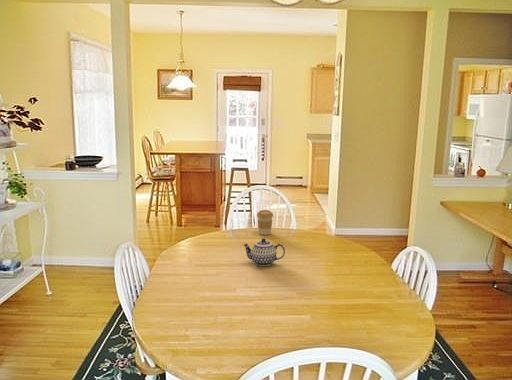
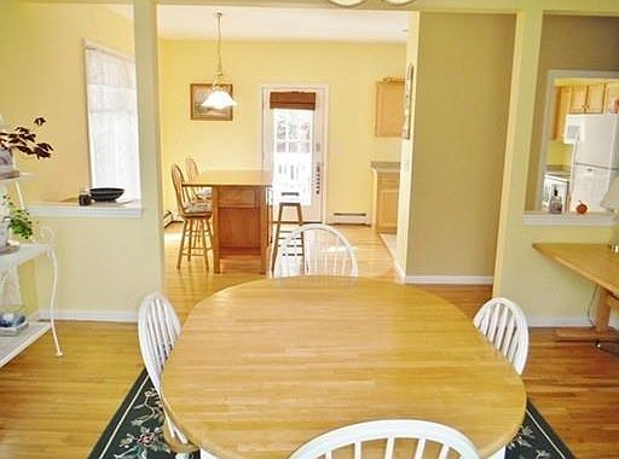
- teapot (263, 251)
- coffee cup (264, 222)
